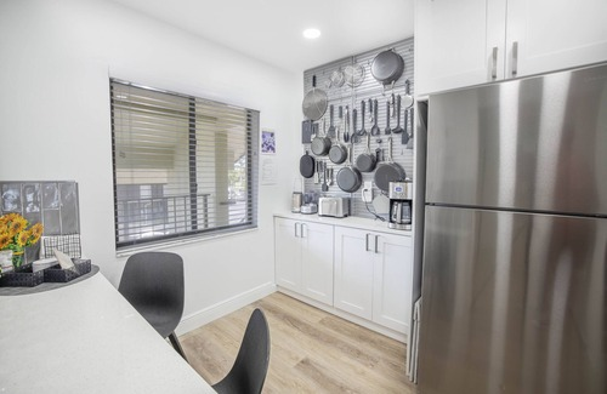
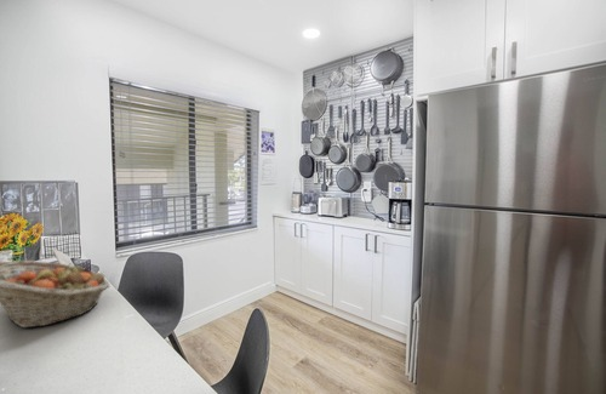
+ fruit basket (50, 285)
